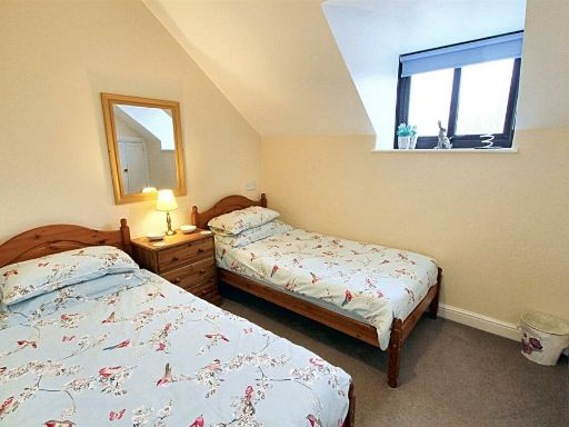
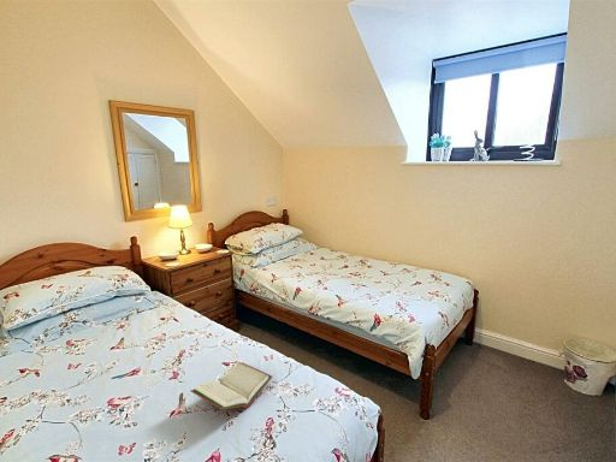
+ book (233, 386)
